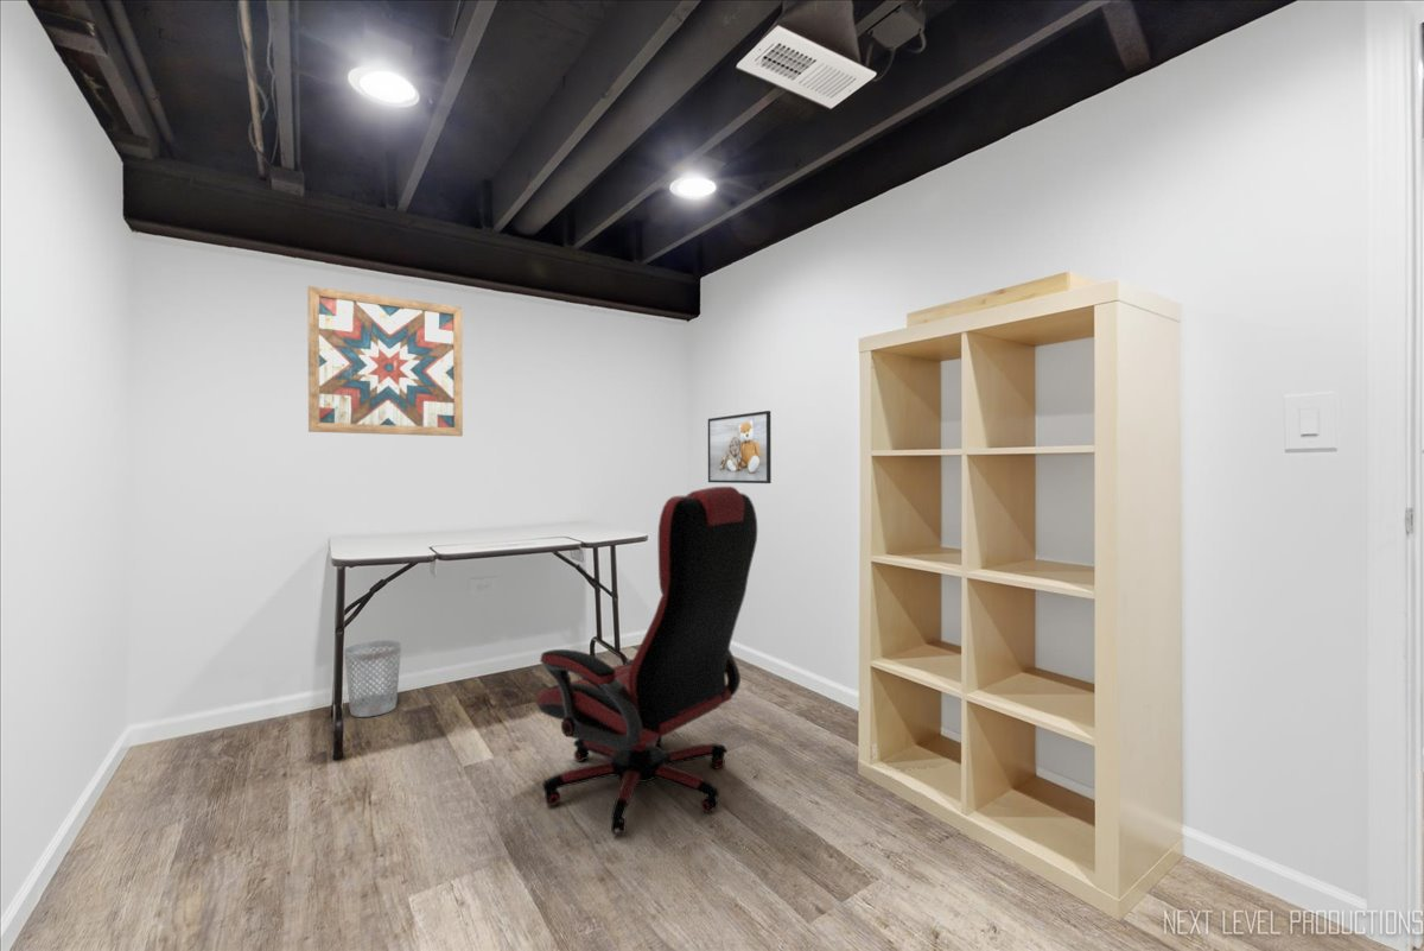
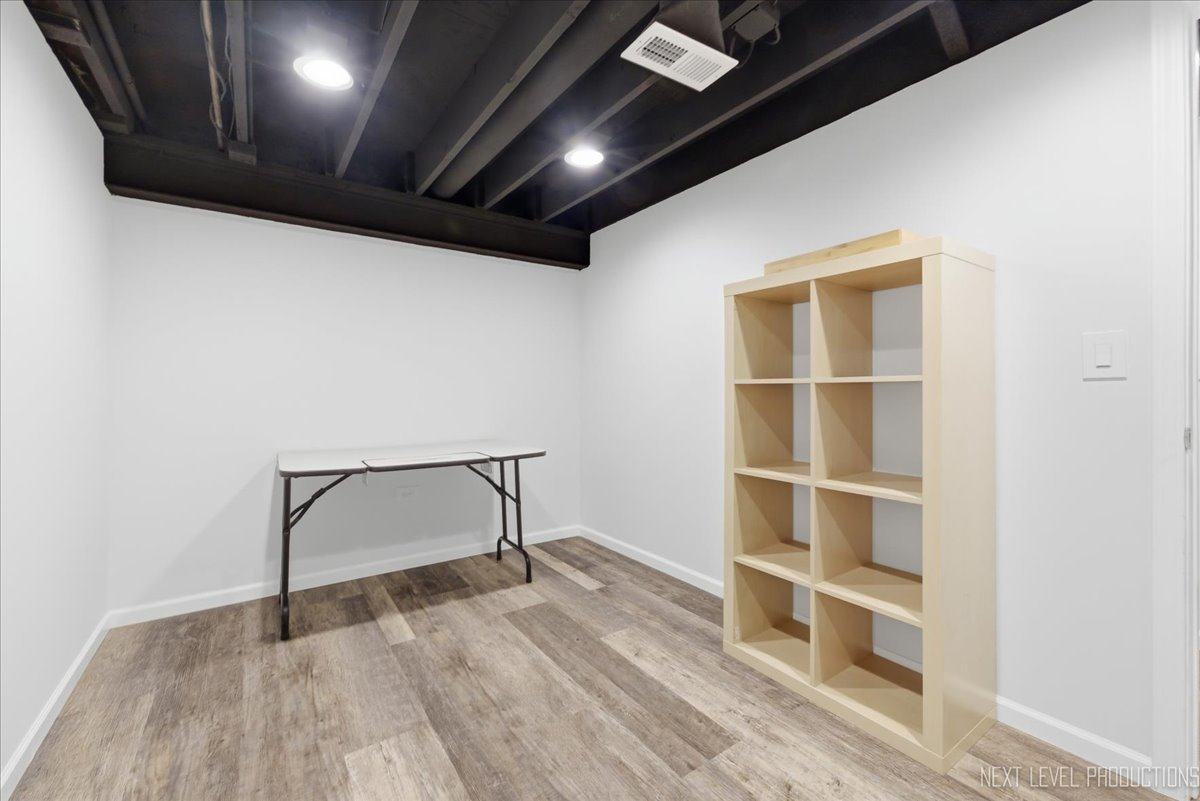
- office chair (646, 635)
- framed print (737, 449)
- wastebasket (374, 678)
- wall art (389, 366)
